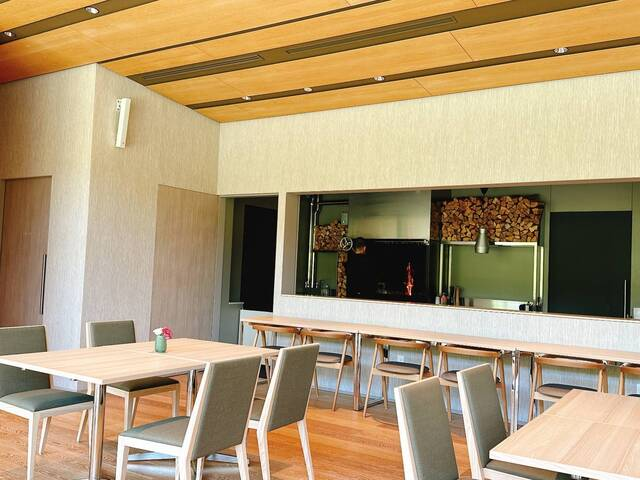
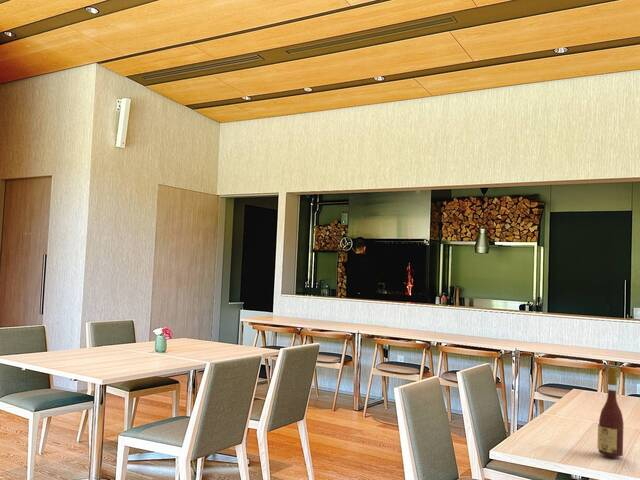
+ wine bottle (611, 411)
